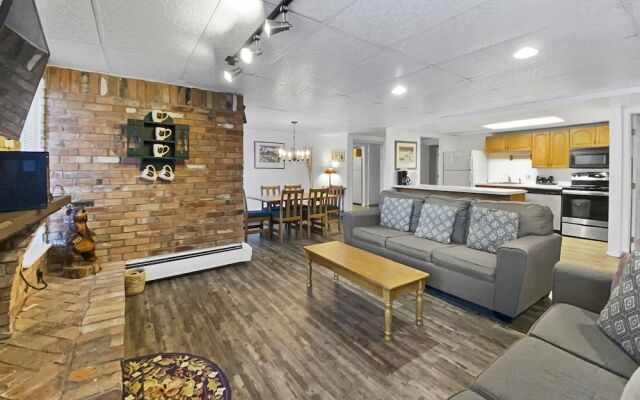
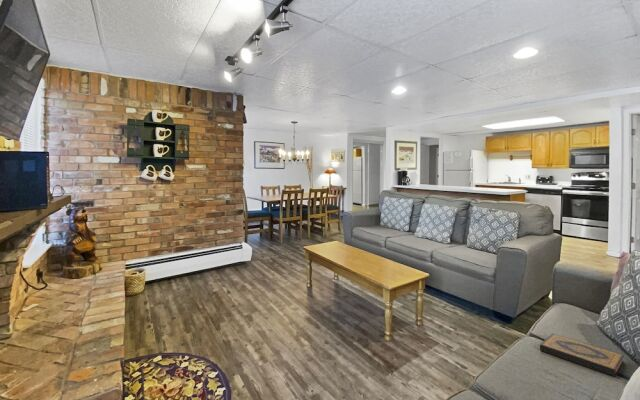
+ hardback book (580, 352)
